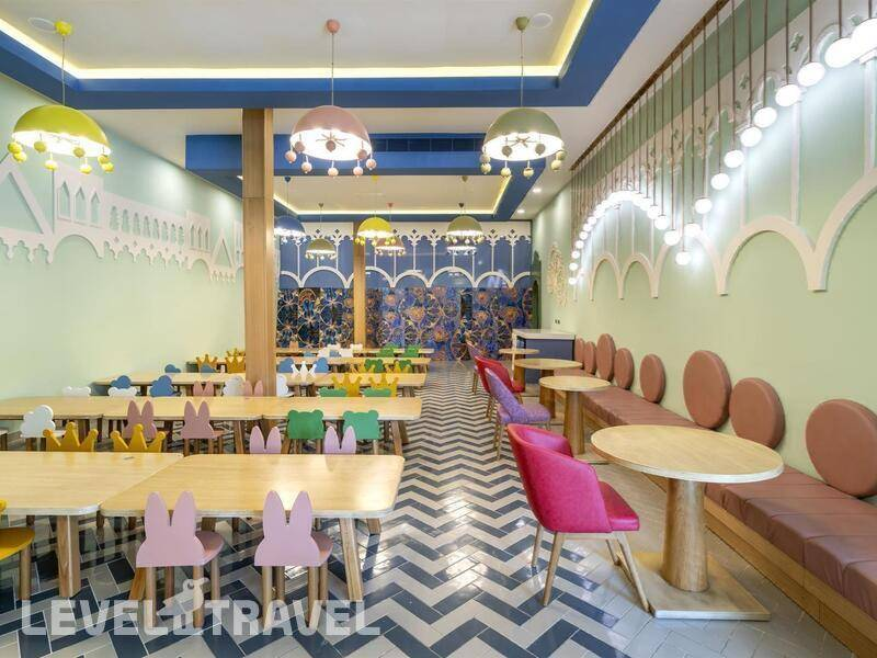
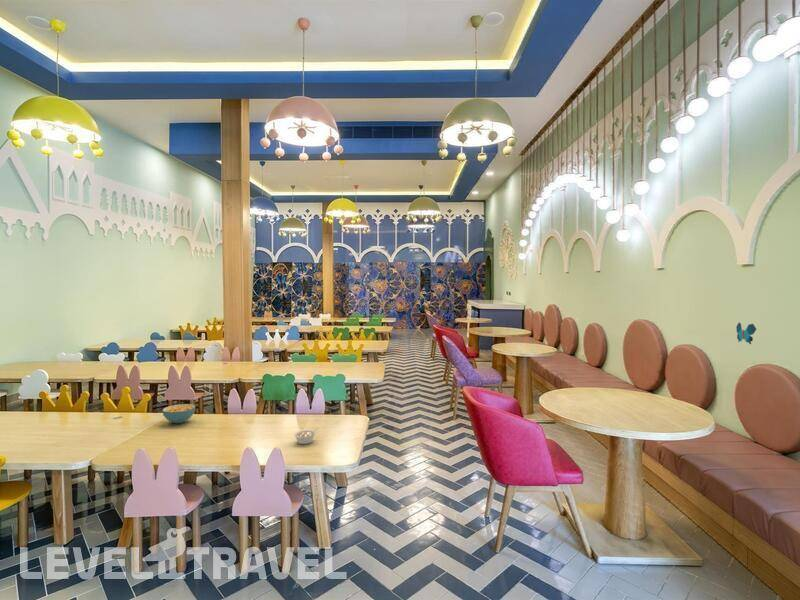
+ cereal bowl (179, 415)
+ legume (305, 436)
+ decorative butterfly (744, 333)
